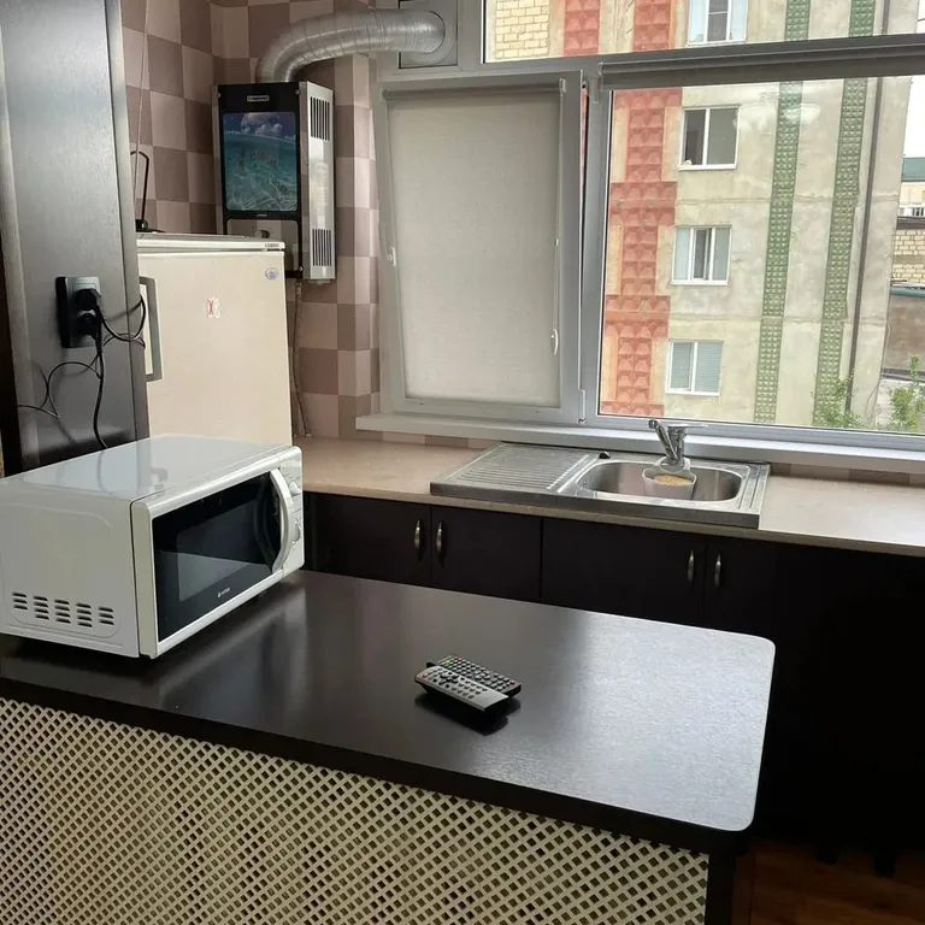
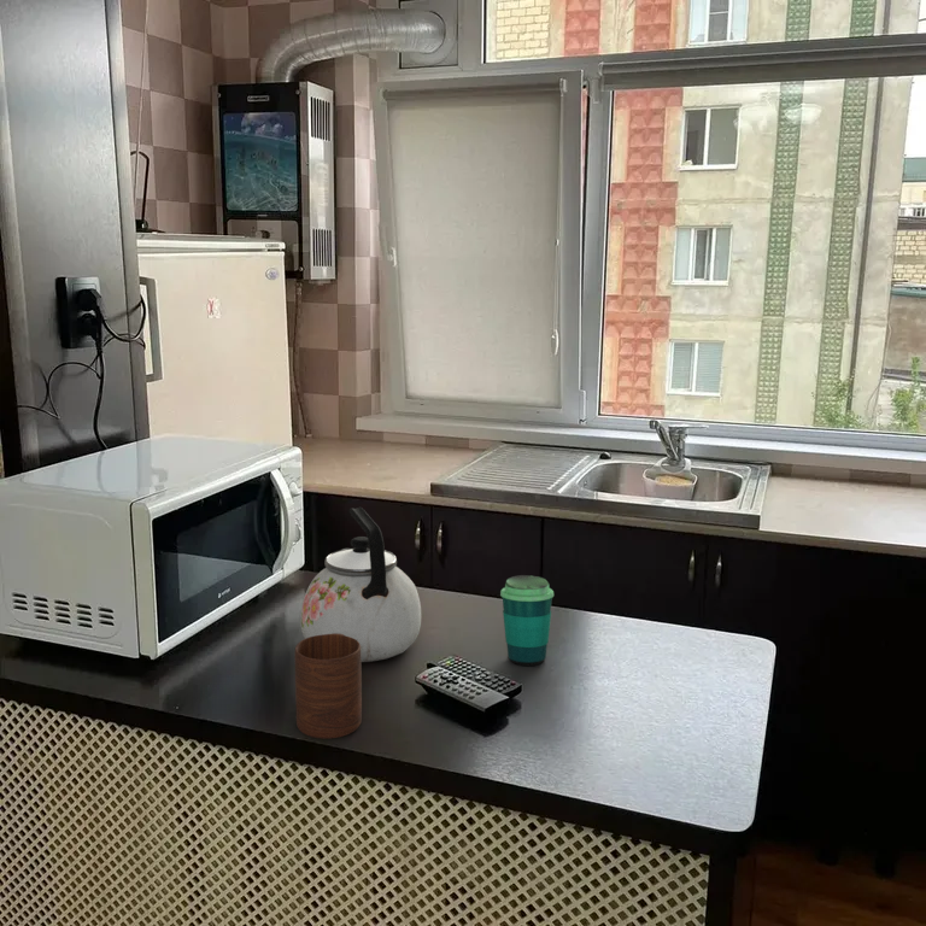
+ cup (526, 619)
+ kettle (359, 579)
+ cup (327, 681)
